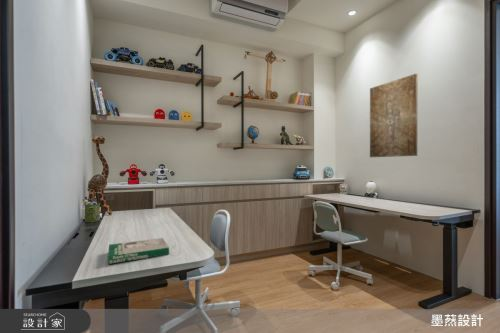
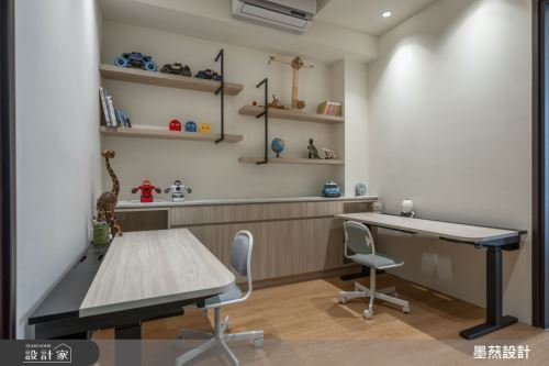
- book (138, 249)
- wall art (391, 119)
